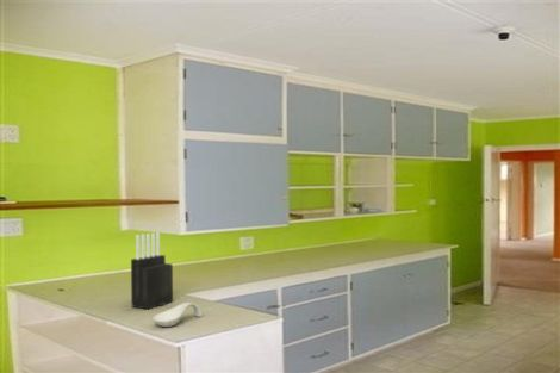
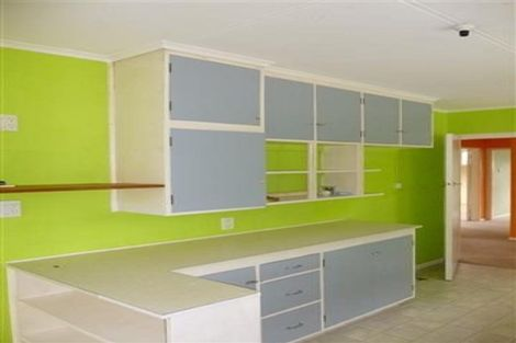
- knife block (154, 269)
- spoon rest (178, 313)
